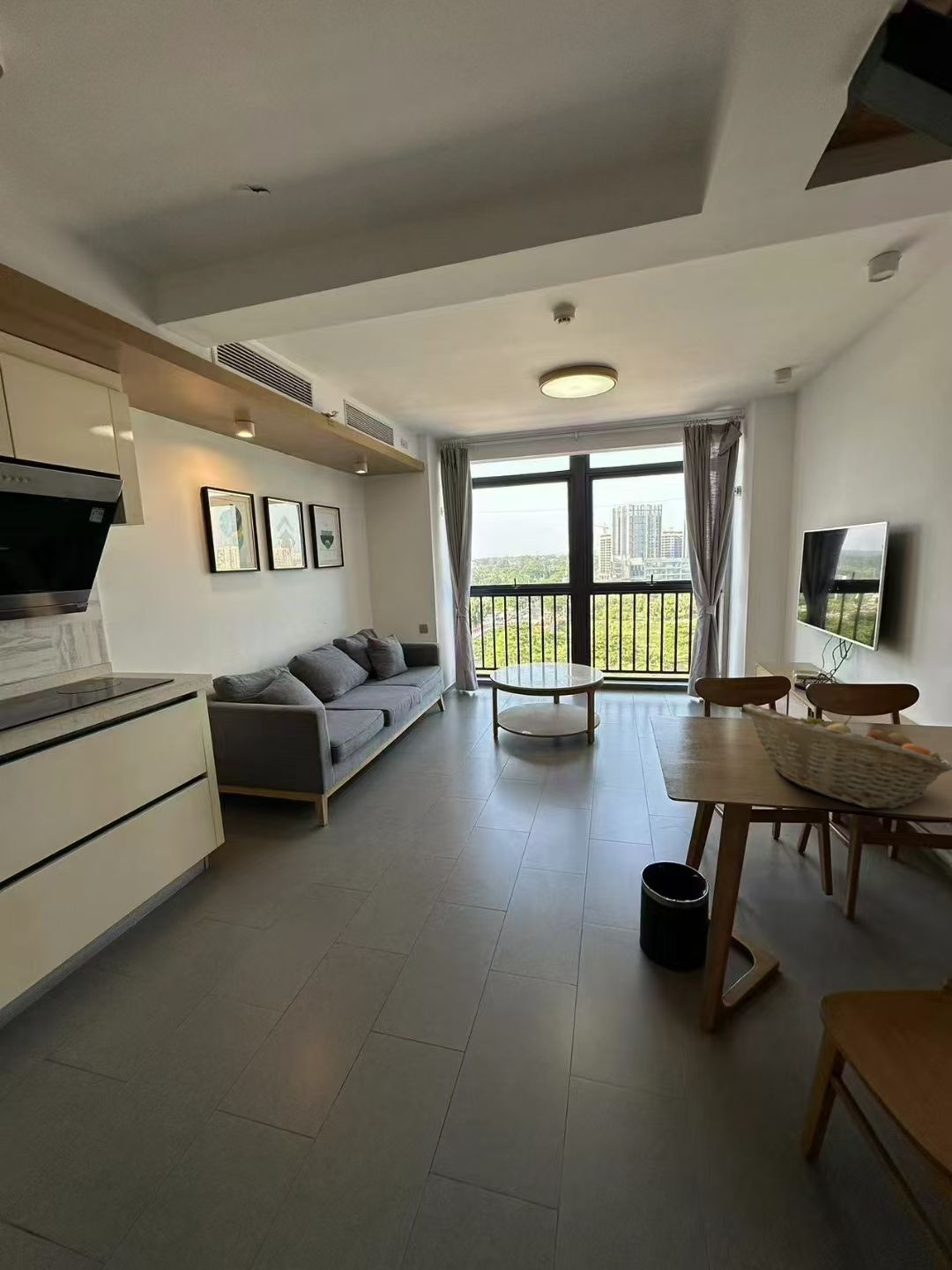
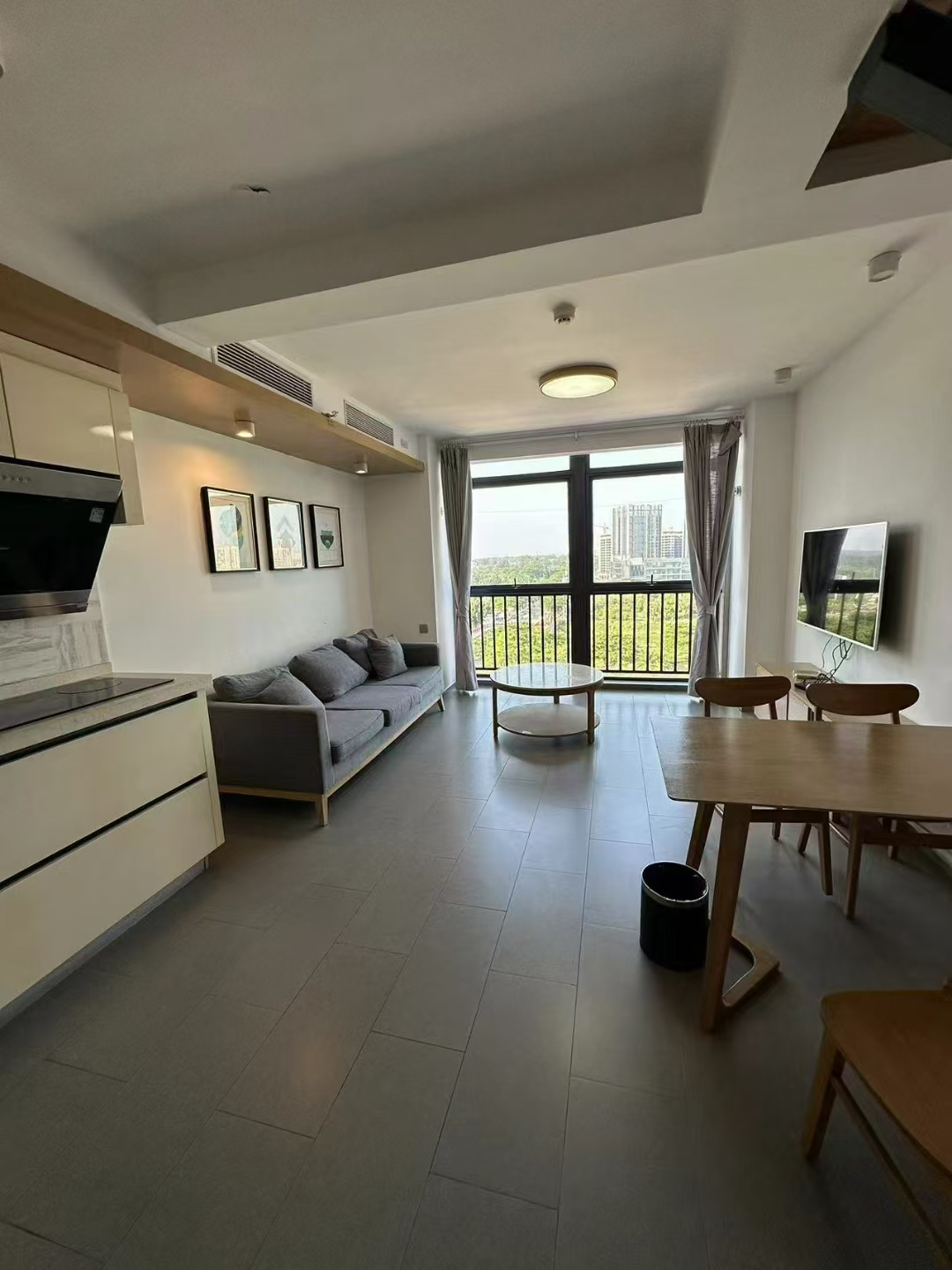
- fruit basket (835, 745)
